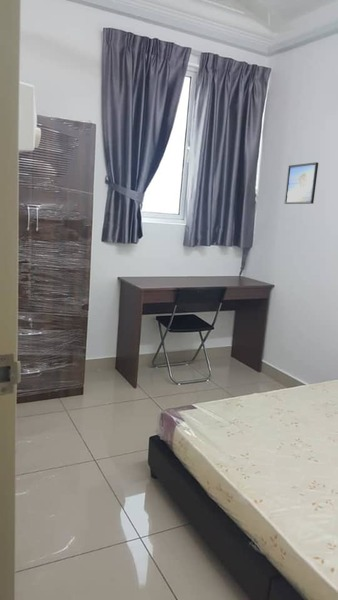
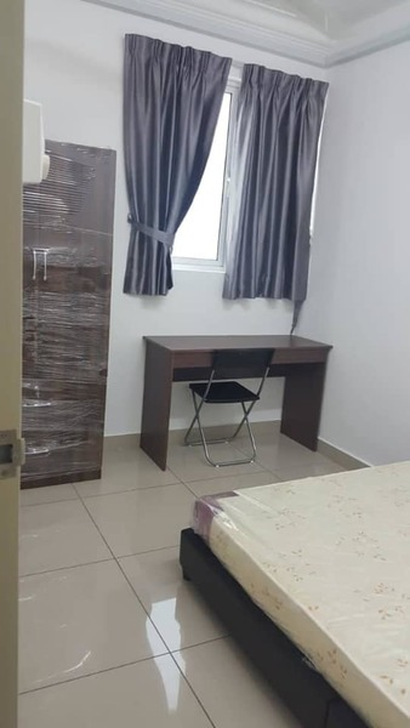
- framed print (300, 184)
